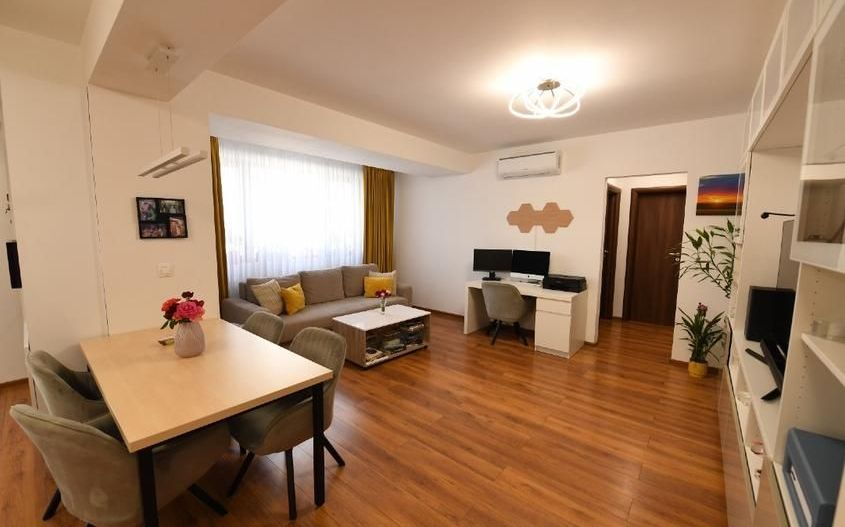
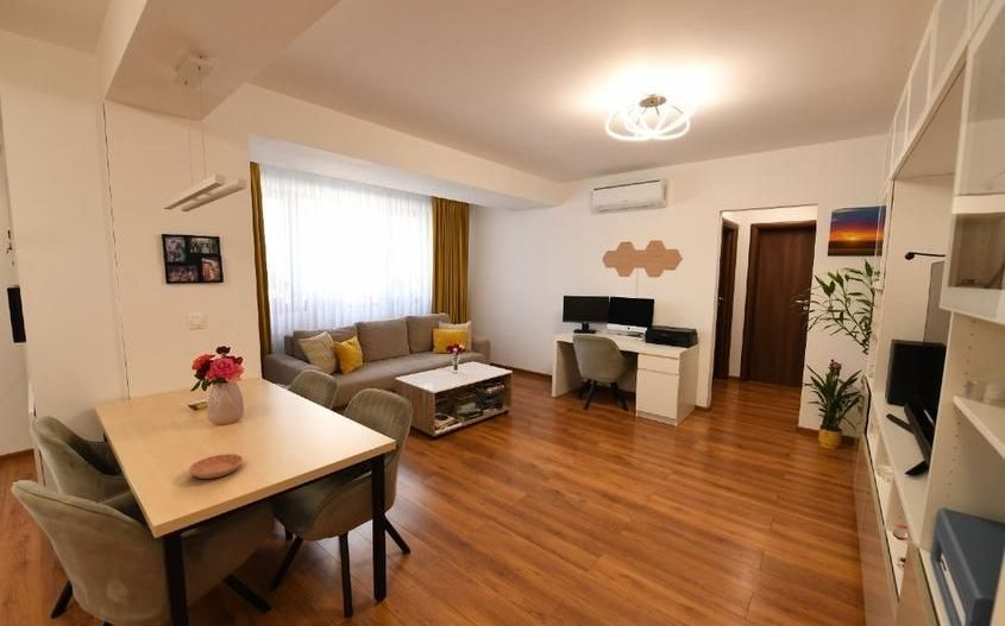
+ saucer (216, 467)
